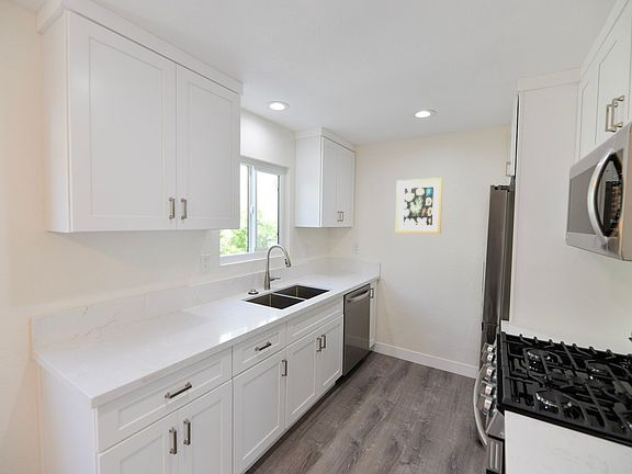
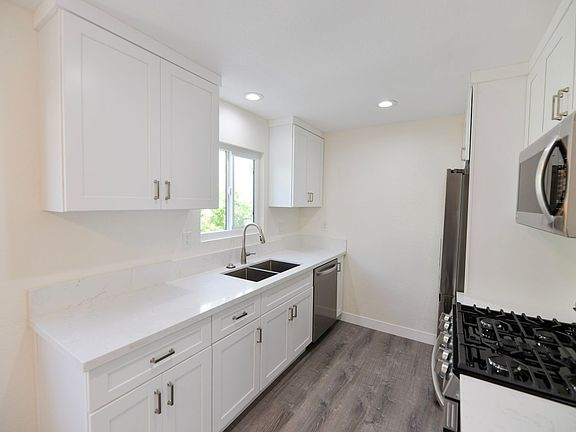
- wall art (418, 206)
